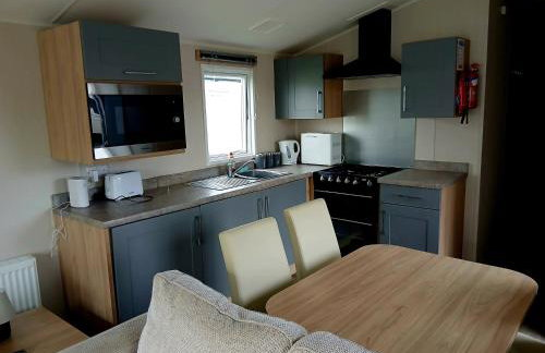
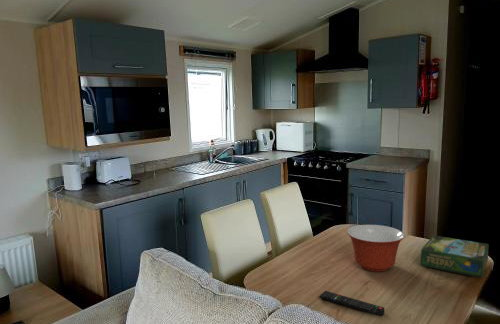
+ board game (454, 254)
+ remote control (351, 303)
+ mixing bowl (374, 249)
